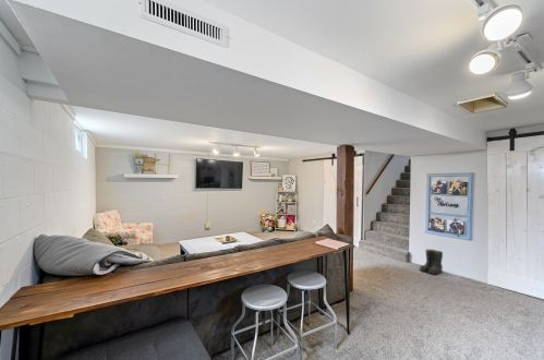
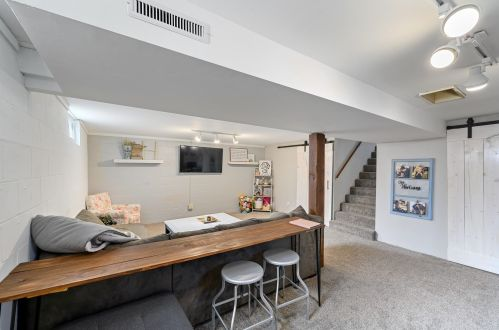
- boots (431, 261)
